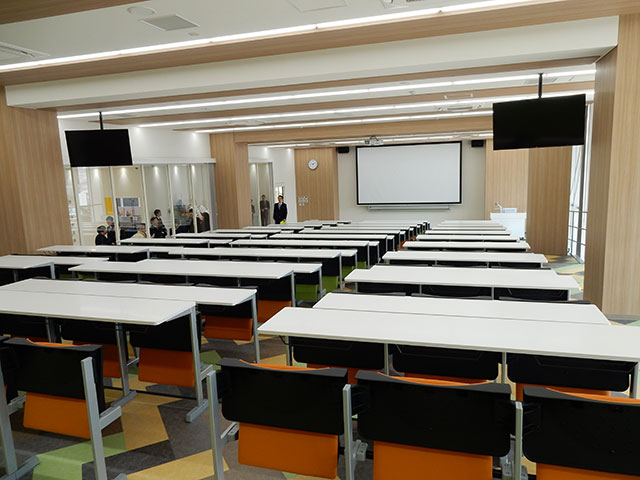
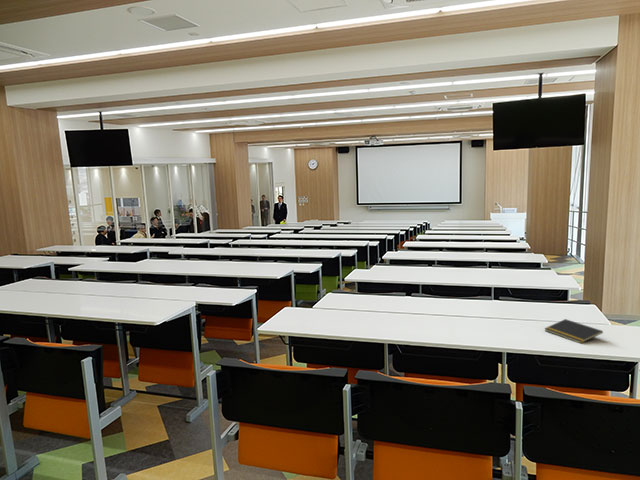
+ notepad (572, 330)
